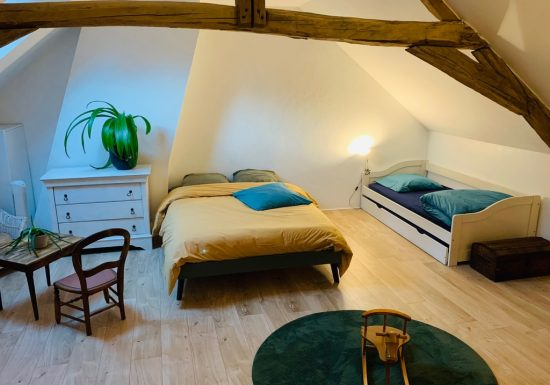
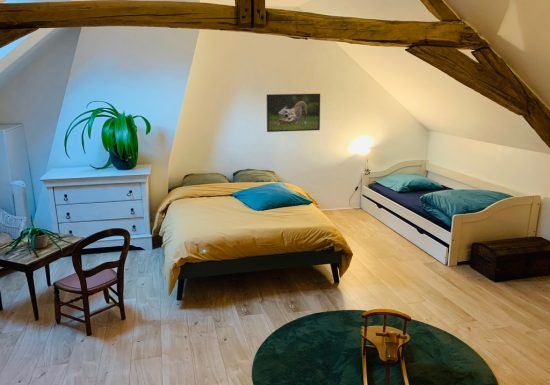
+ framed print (293, 112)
